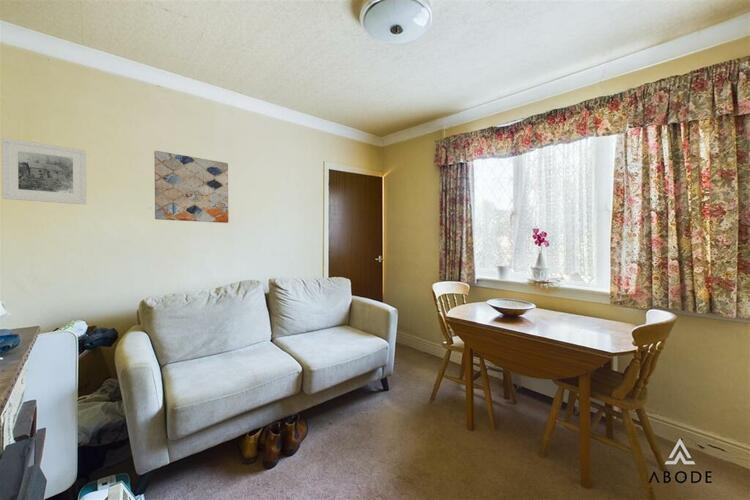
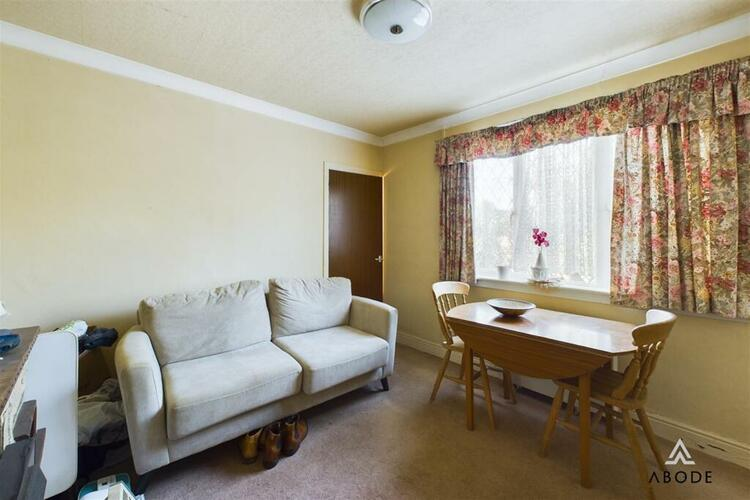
- wall art (193, 189)
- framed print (46, 173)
